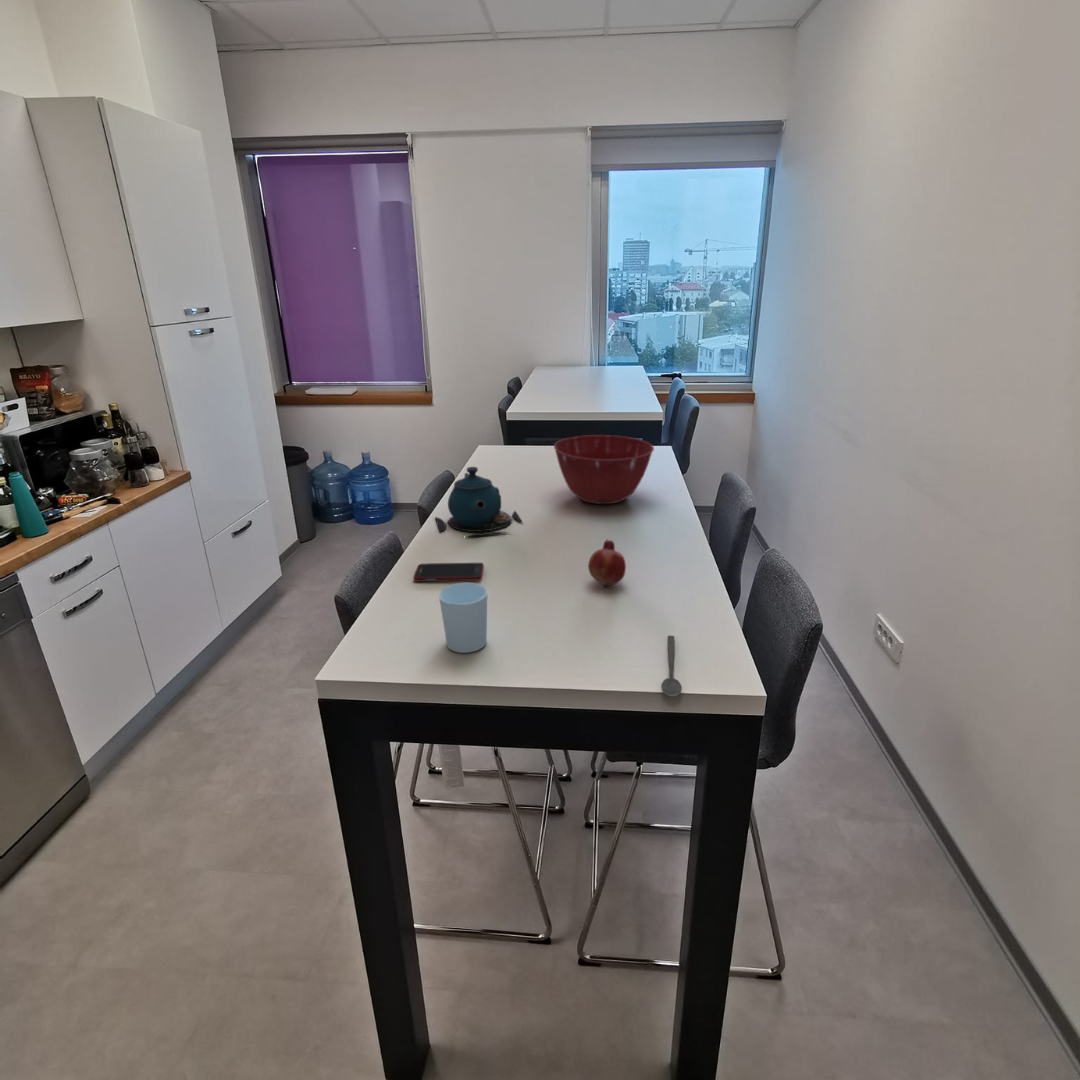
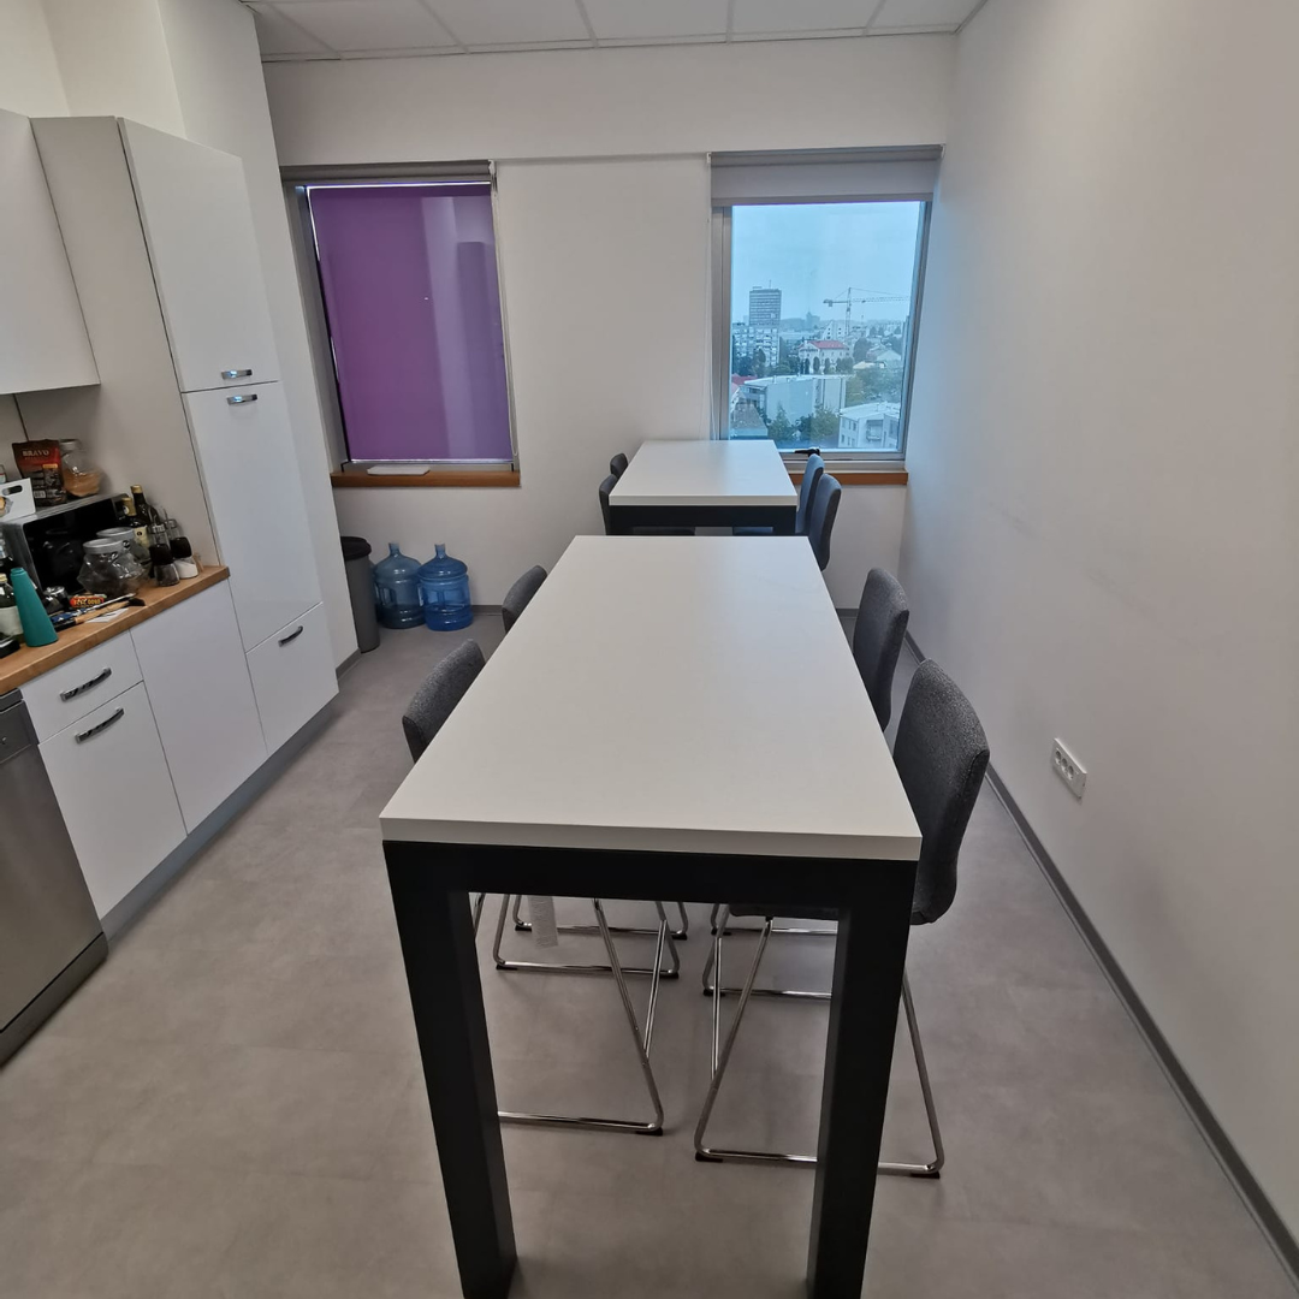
- spoon (671, 663)
- cup (464, 618)
- fruit (606, 563)
- mixing bowl (603, 471)
- teapot (476, 494)
- cell phone (449, 572)
